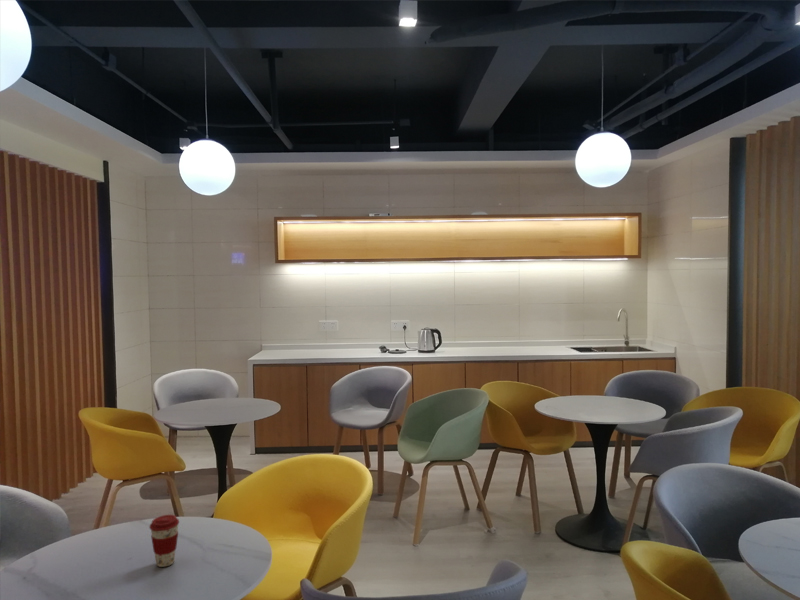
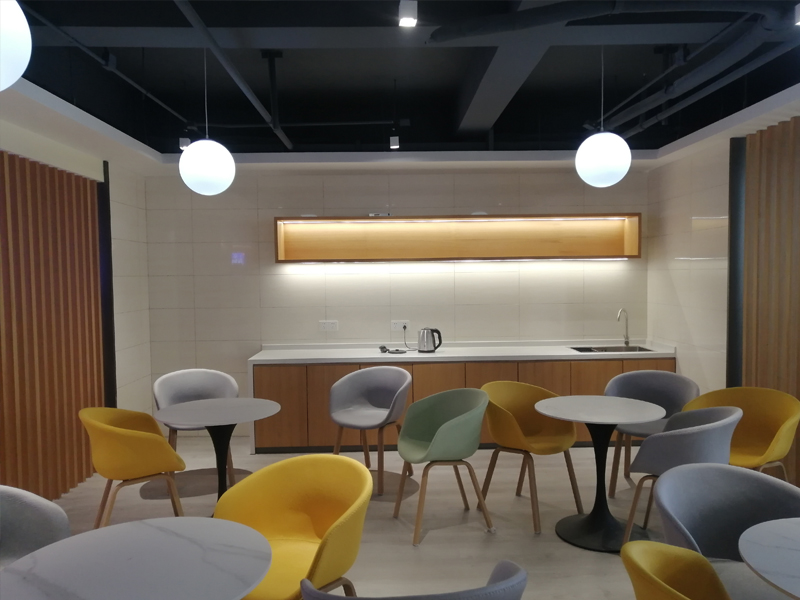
- coffee cup (164, 541)
